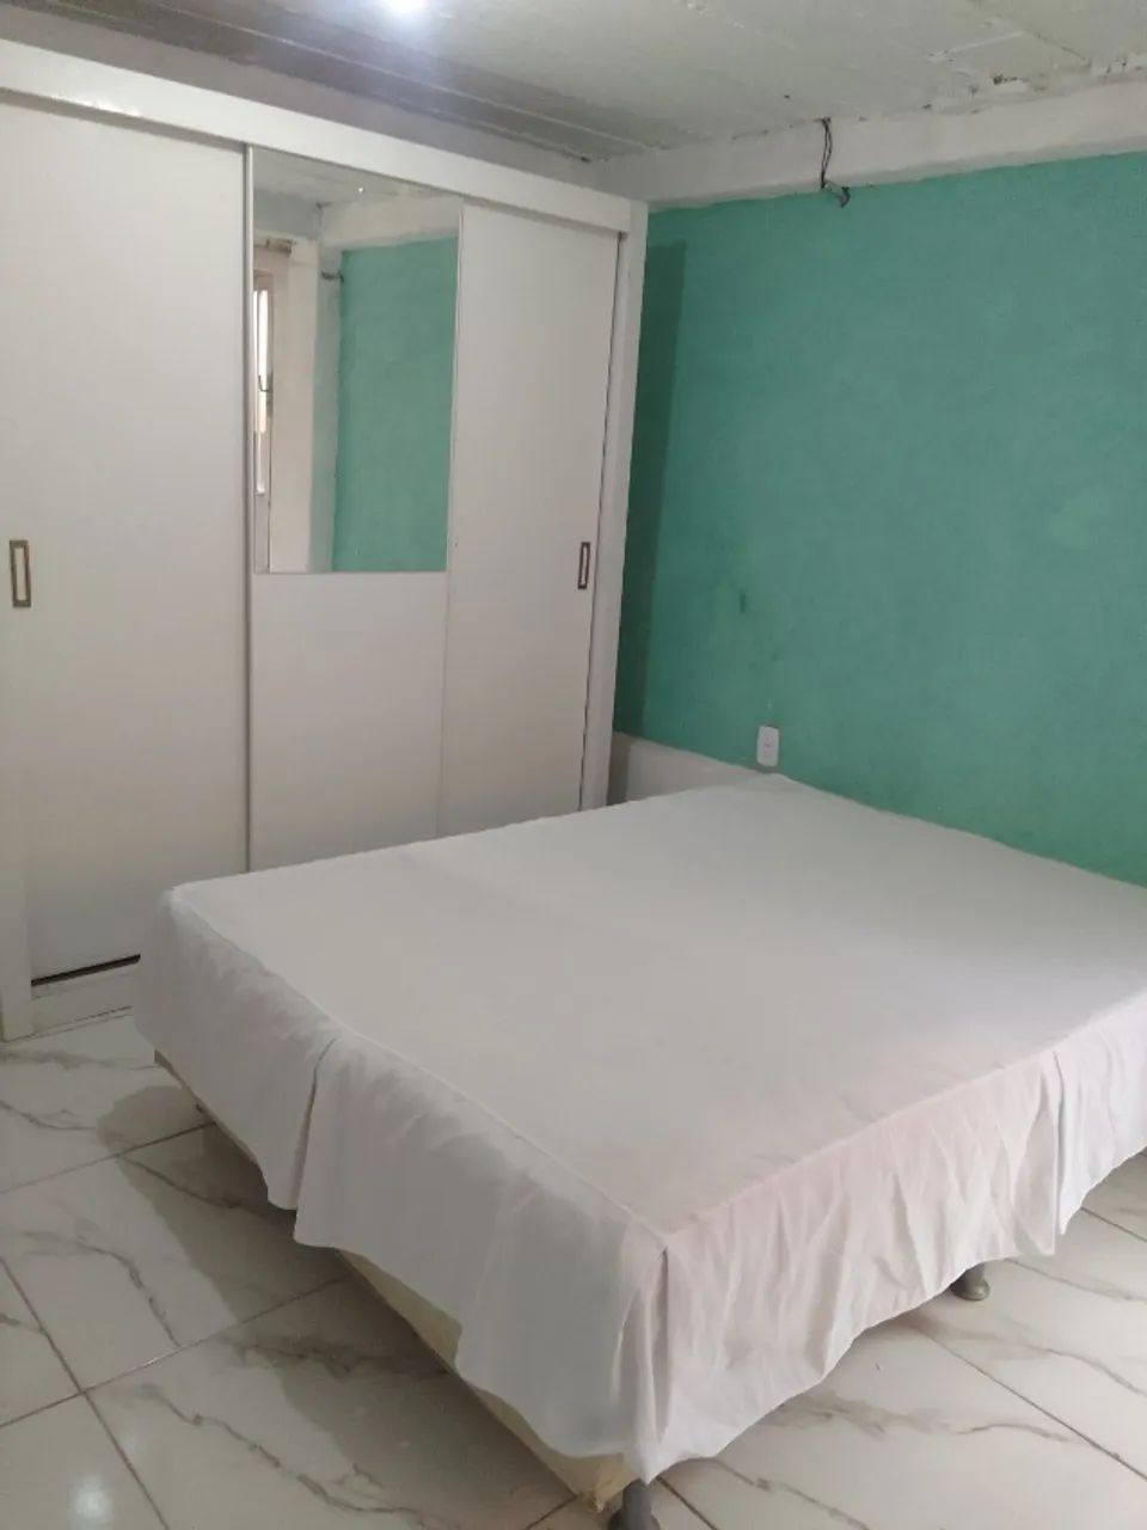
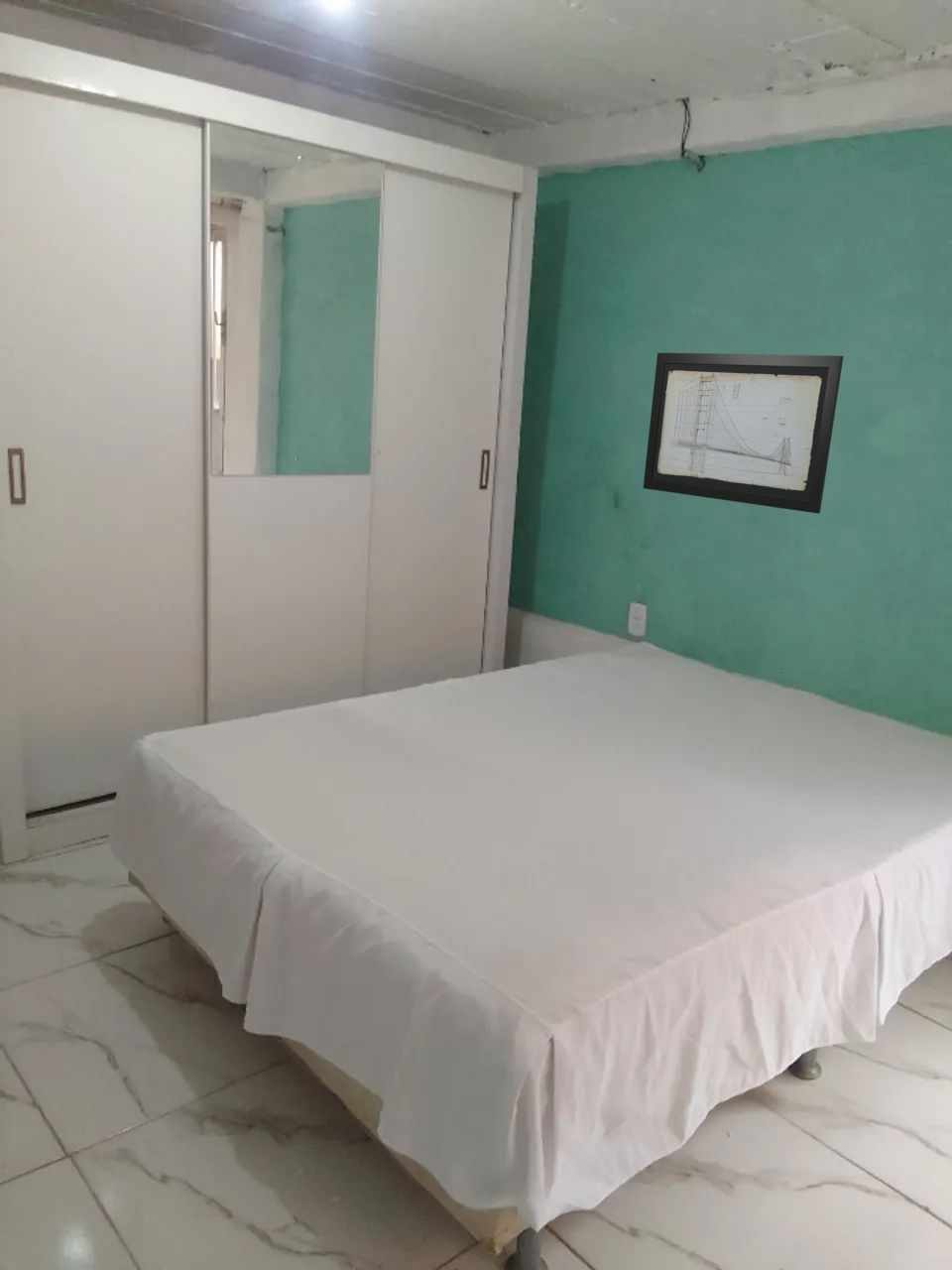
+ wall art (734, 428)
